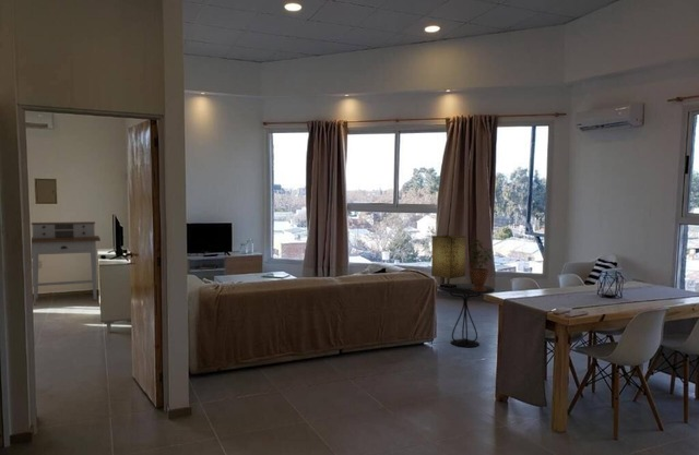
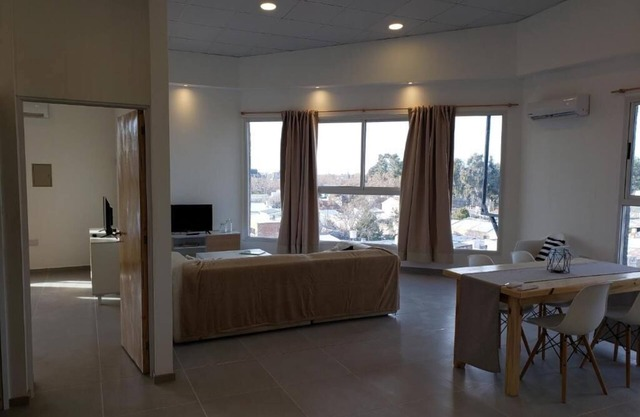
- table lamp (448, 261)
- potted plant (478, 263)
- desk (63, 253)
- side table (464, 315)
